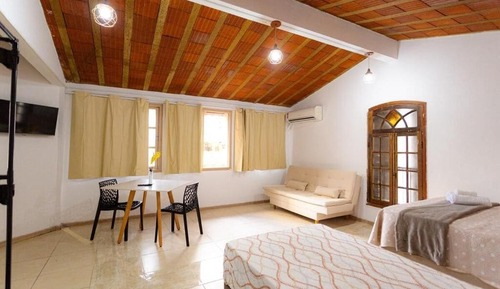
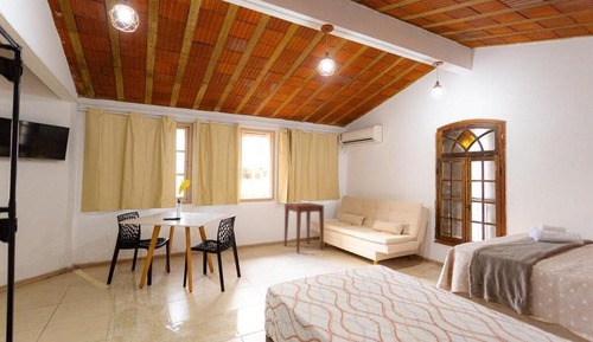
+ side table (307, 226)
